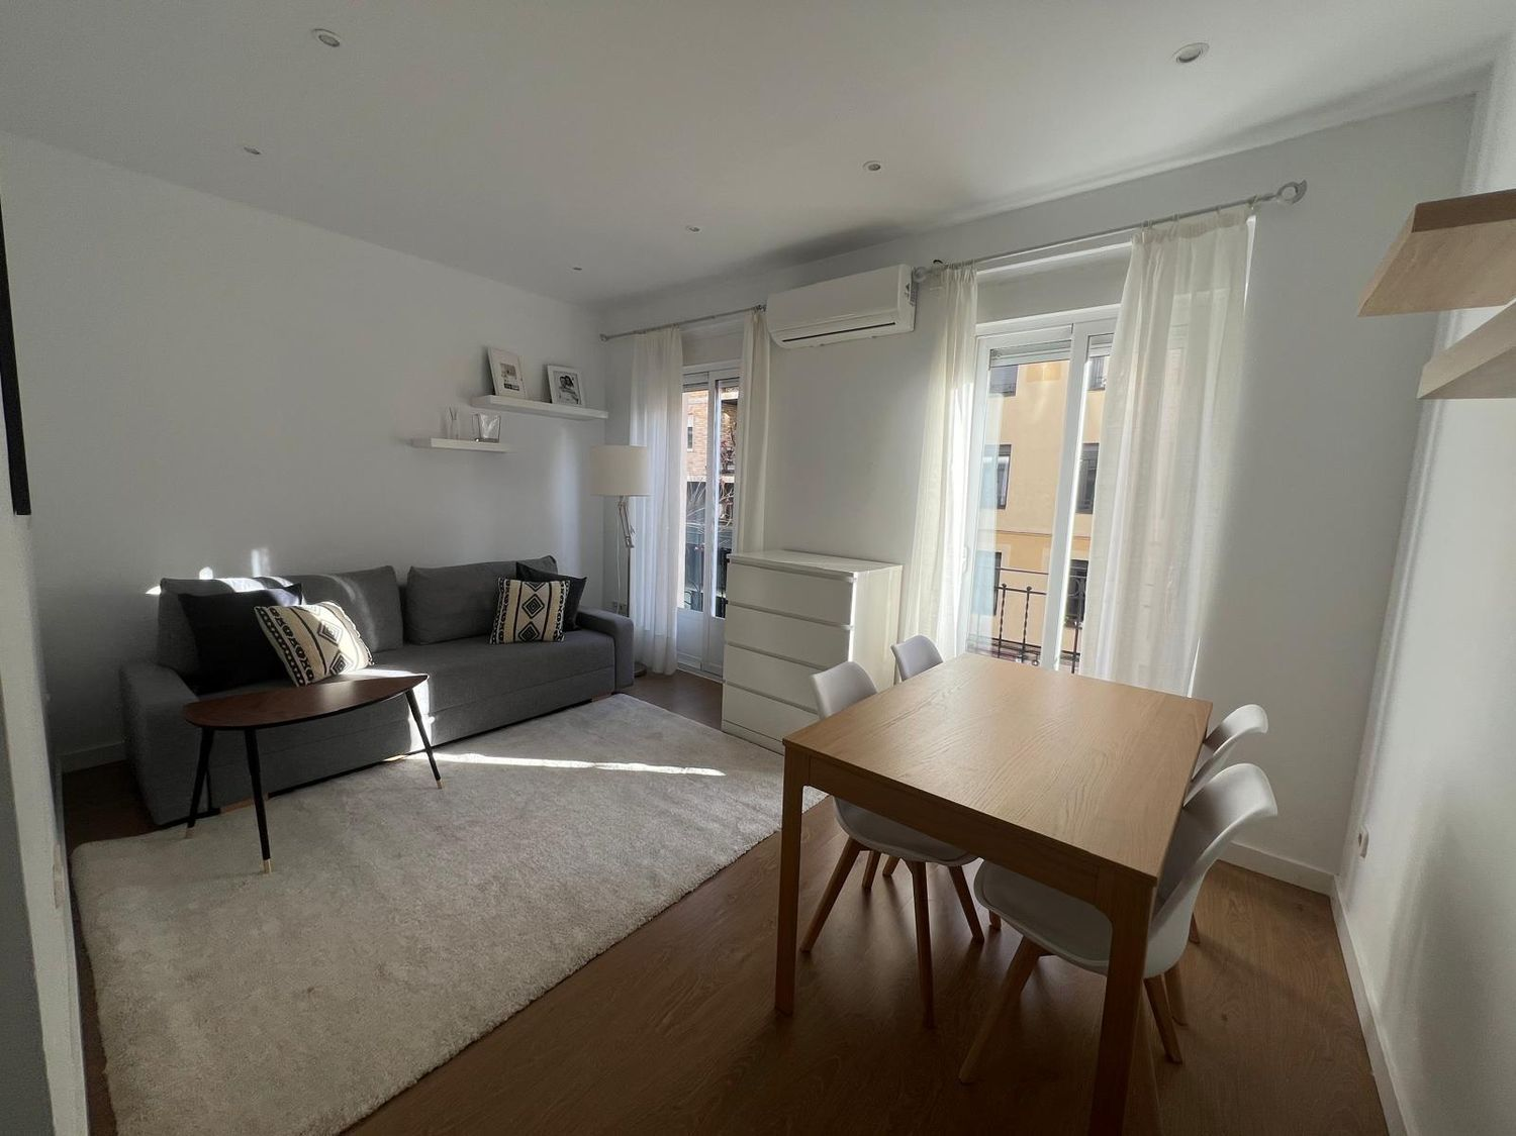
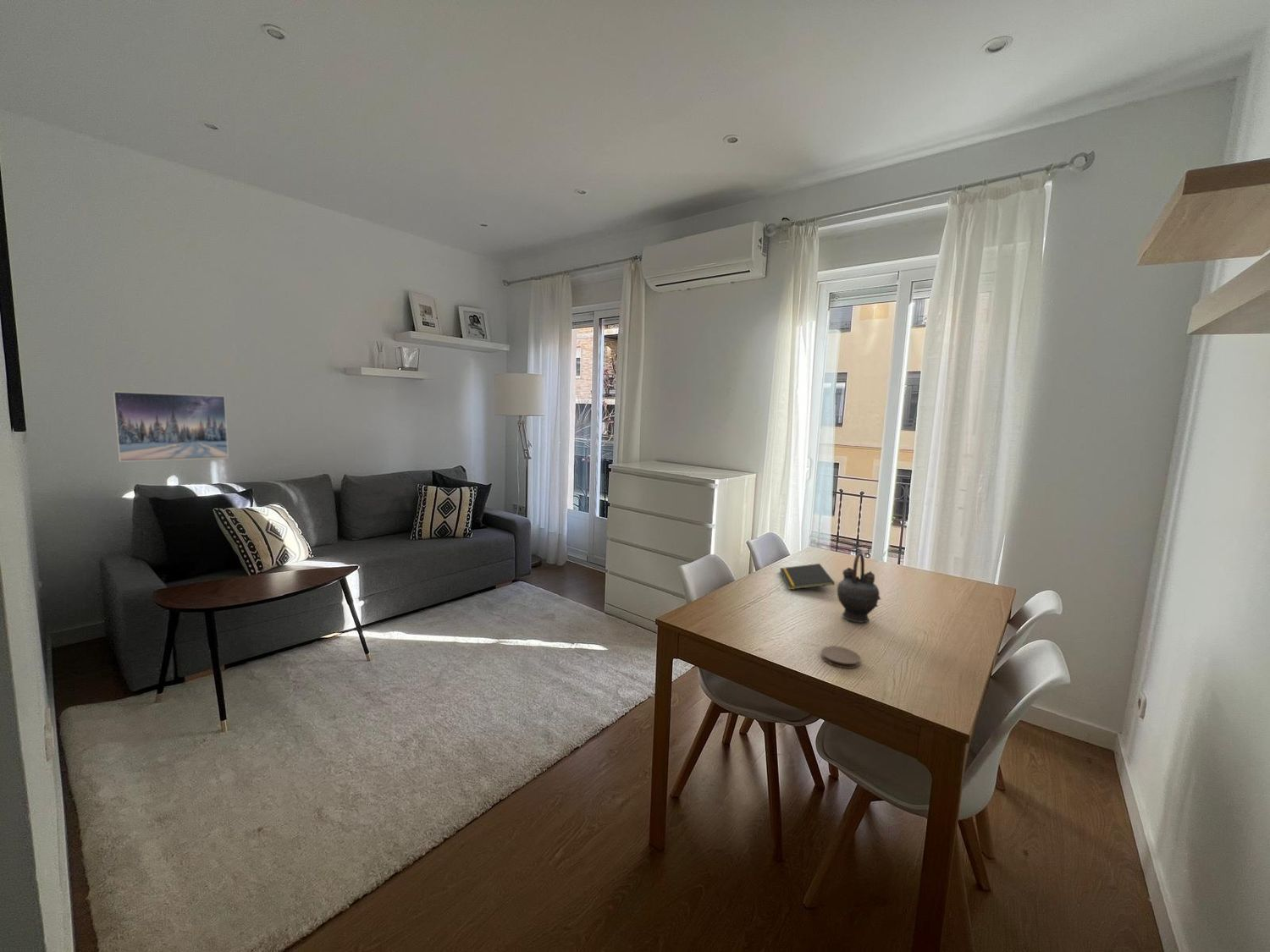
+ coaster (840, 657)
+ teapot (860, 585)
+ notepad (805, 575)
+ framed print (174, 426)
